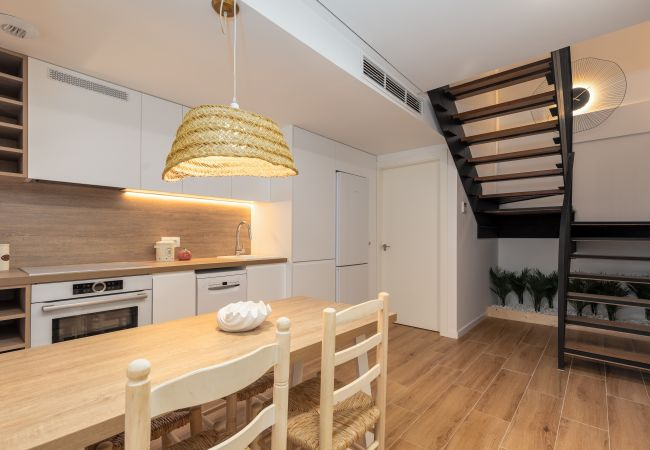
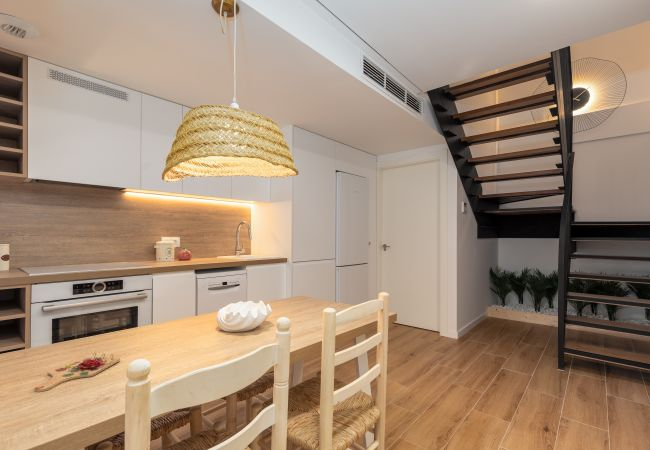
+ cutting board (72, 369)
